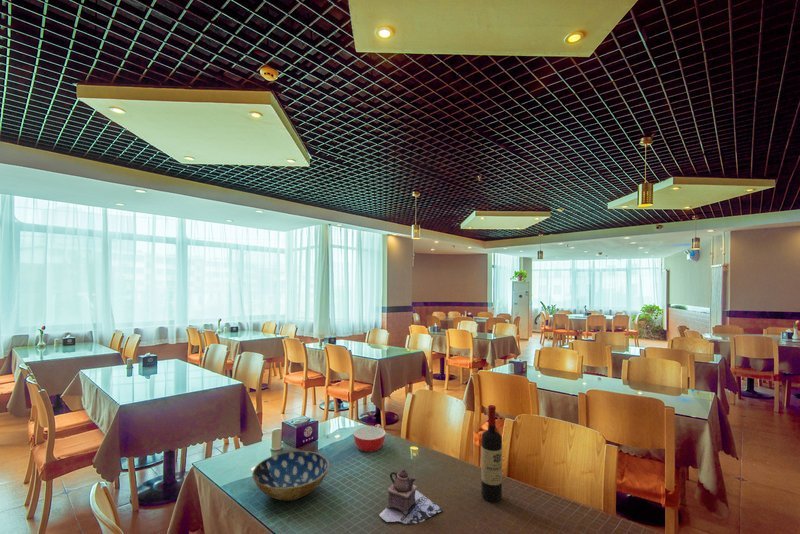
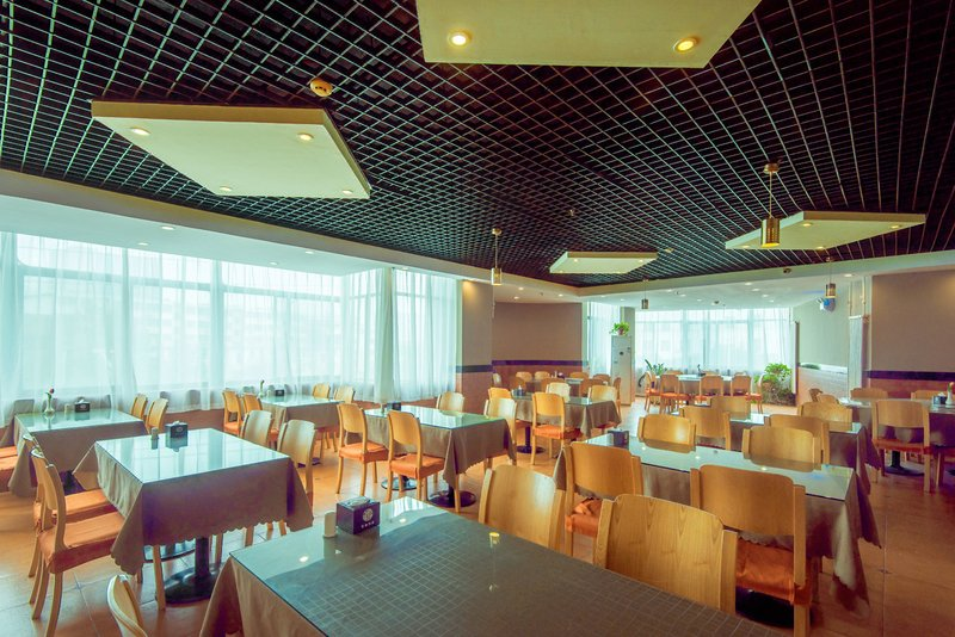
- bowl (291, 479)
- bowl (371, 437)
- wine bottle (491, 451)
- teapot (404, 489)
